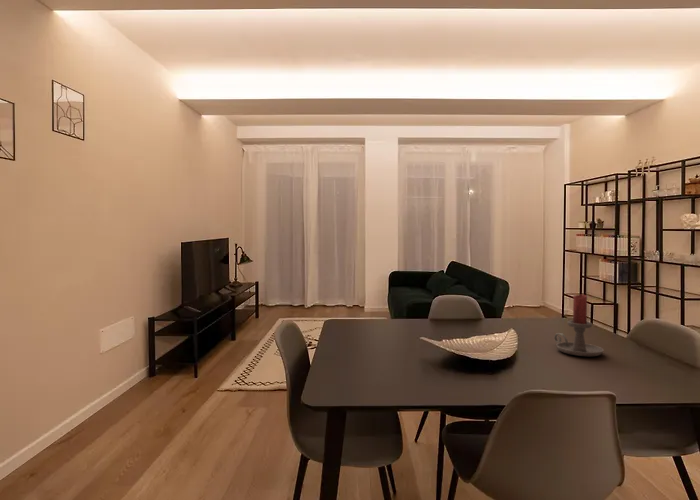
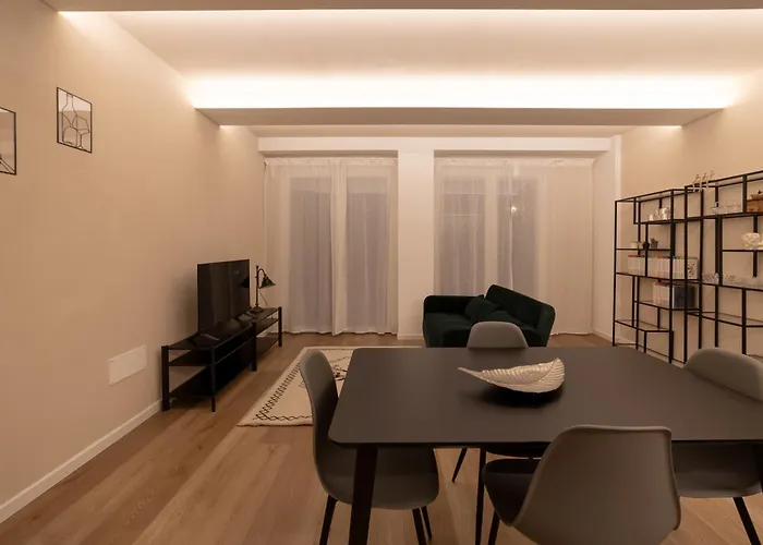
- candle holder (574, 322)
